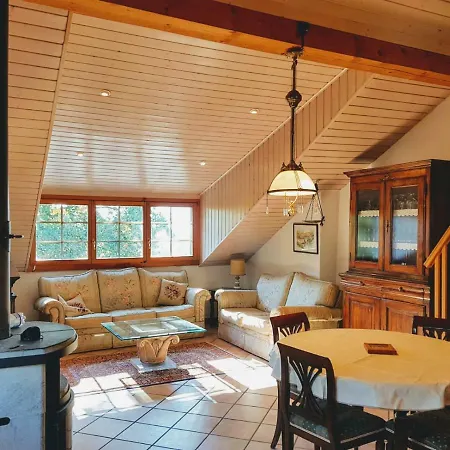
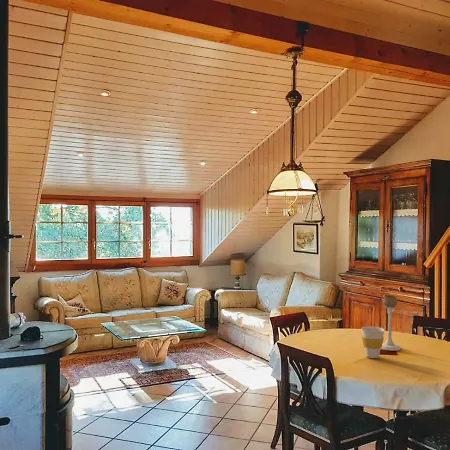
+ cup (372, 342)
+ candle holder (389, 321)
